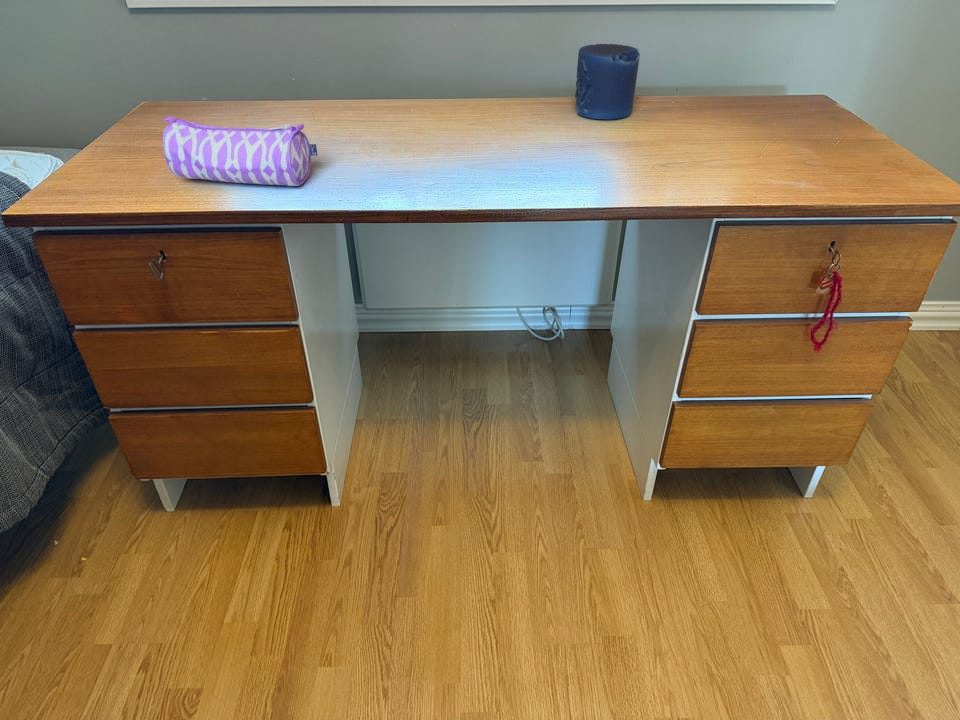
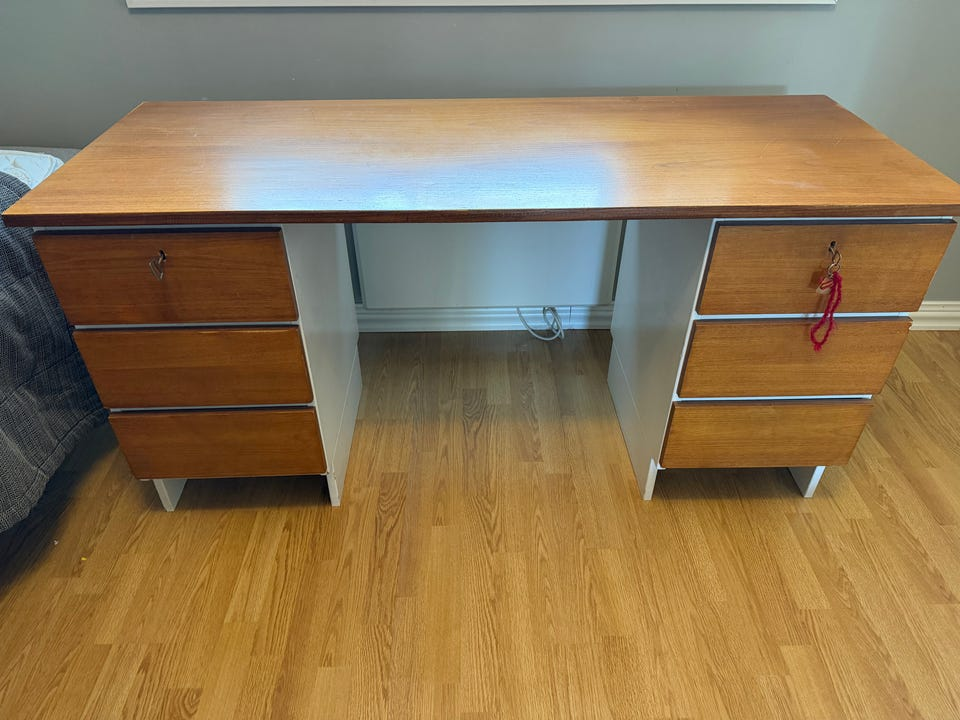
- candle (605, 81)
- pencil case (239, 151)
